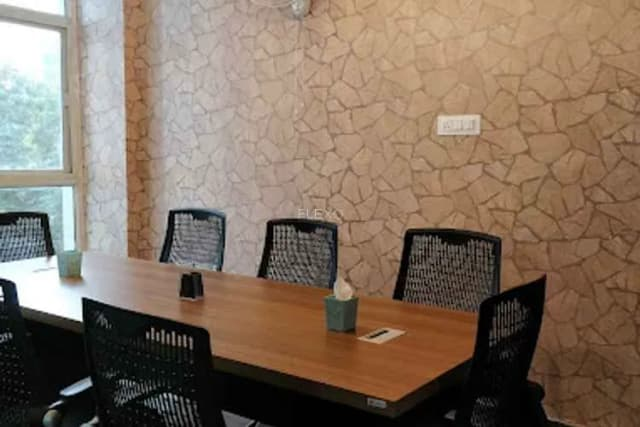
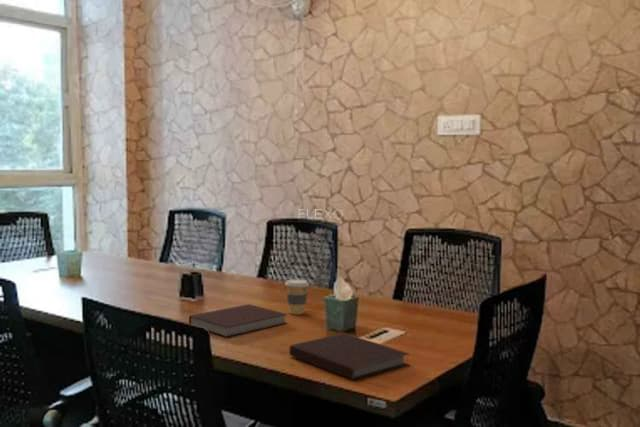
+ notebook (238, 319)
+ notebook (348, 354)
+ coffee cup (296, 297)
